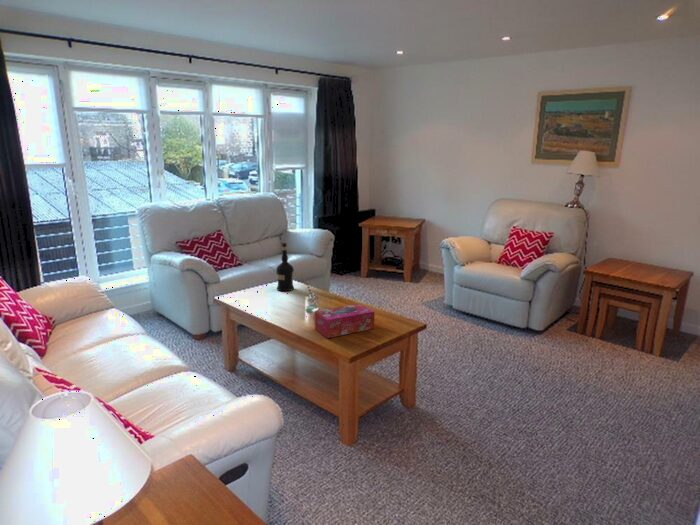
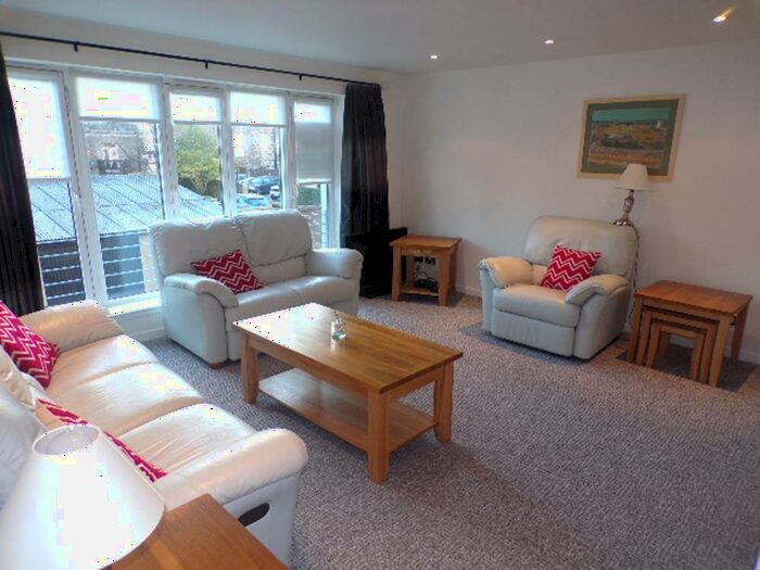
- tissue box (344, 320)
- liquor (284, 266)
